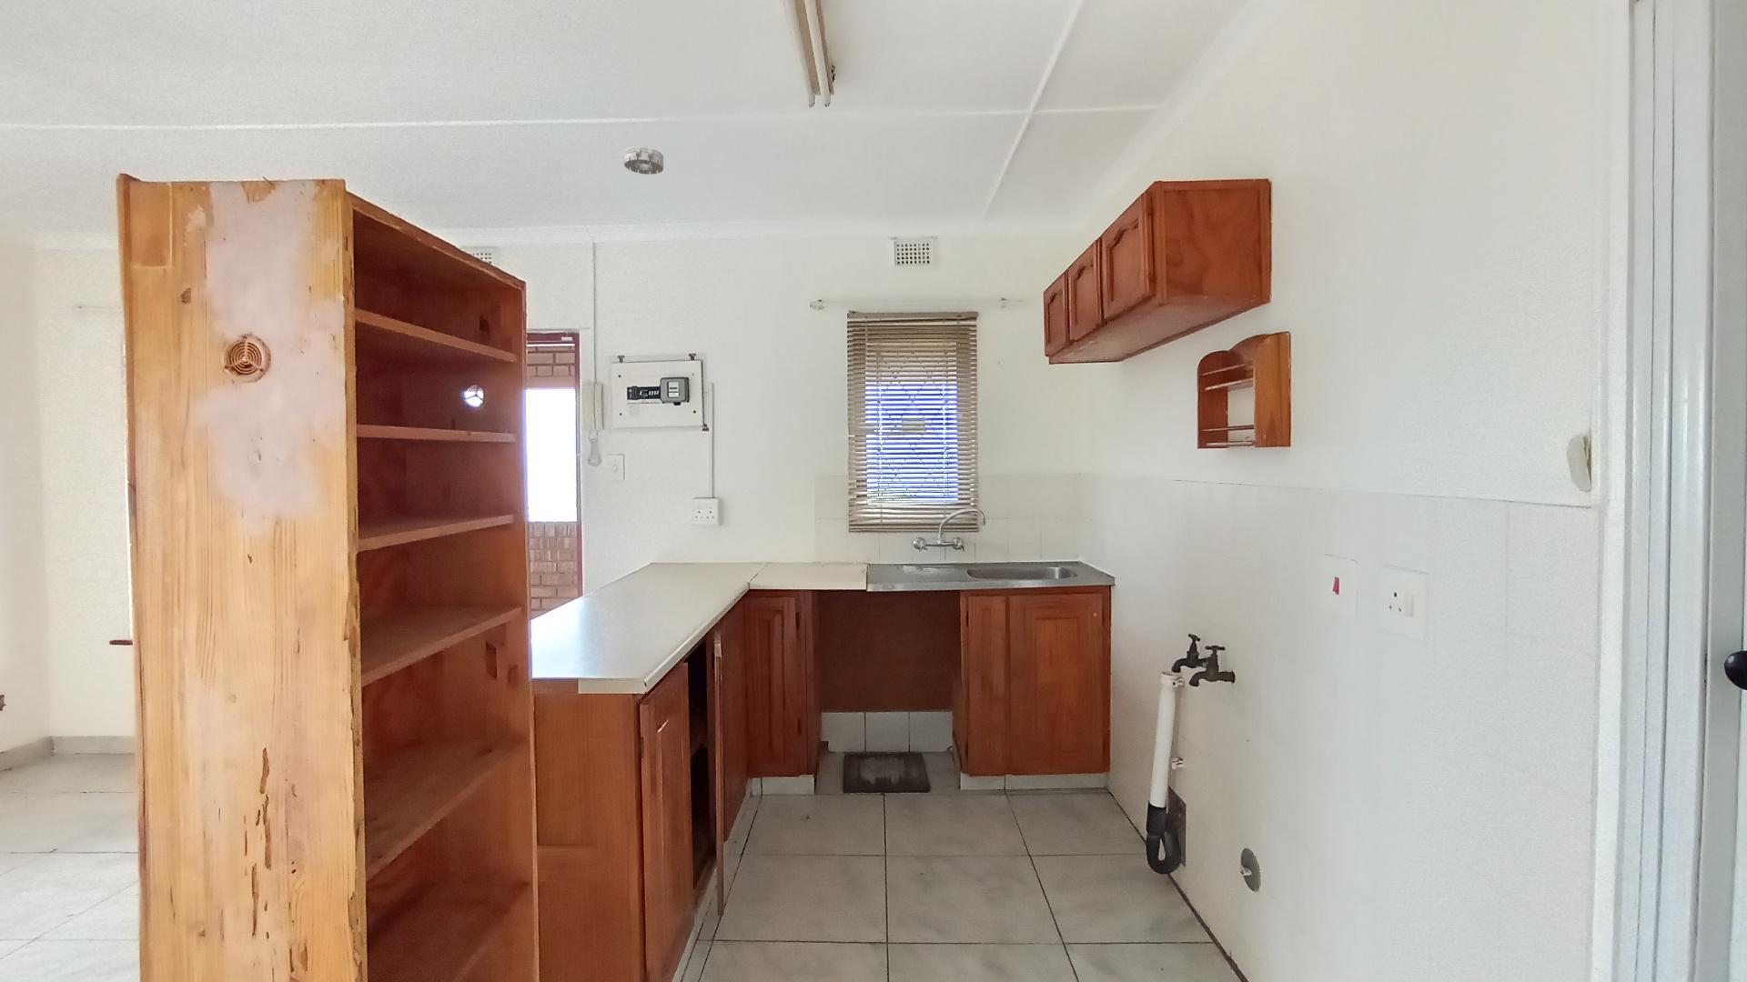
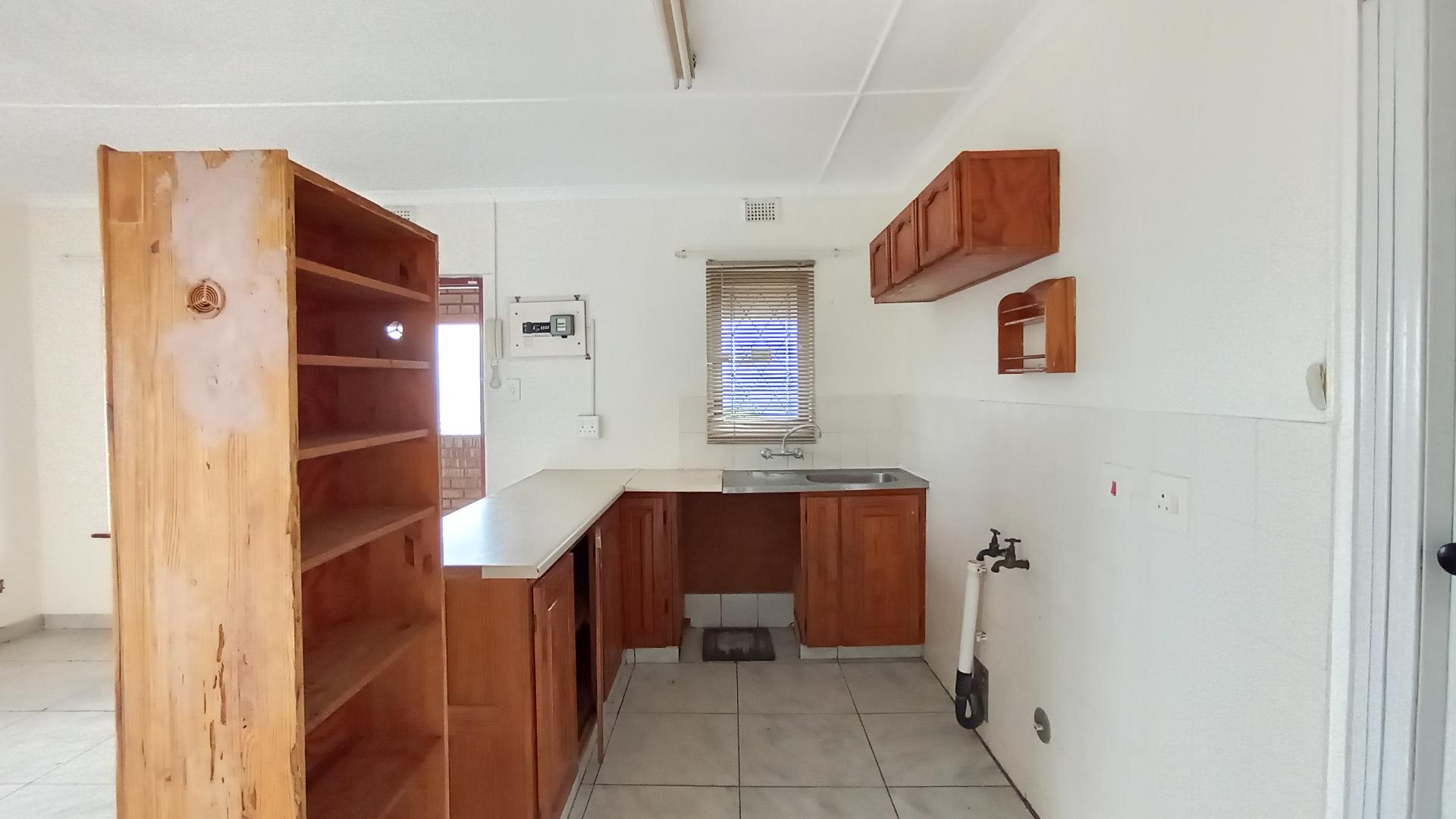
- smoke detector (643, 159)
